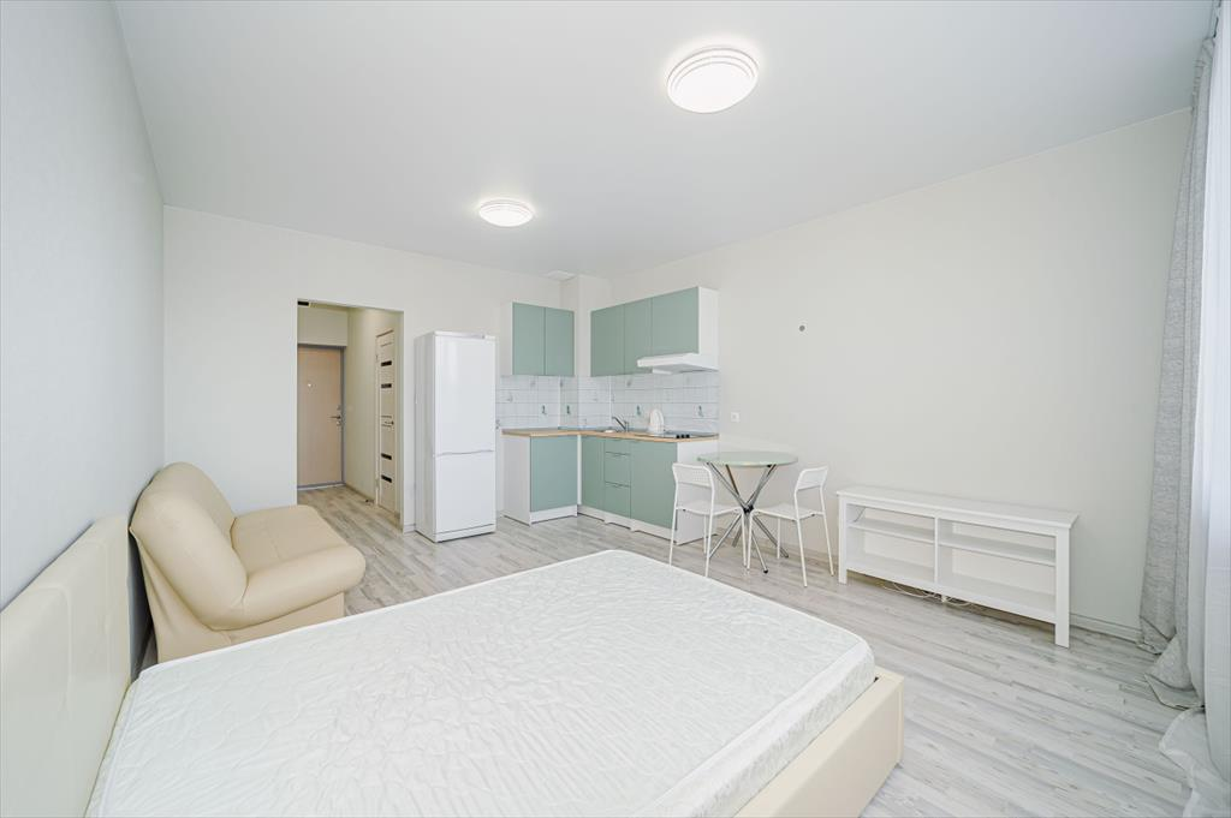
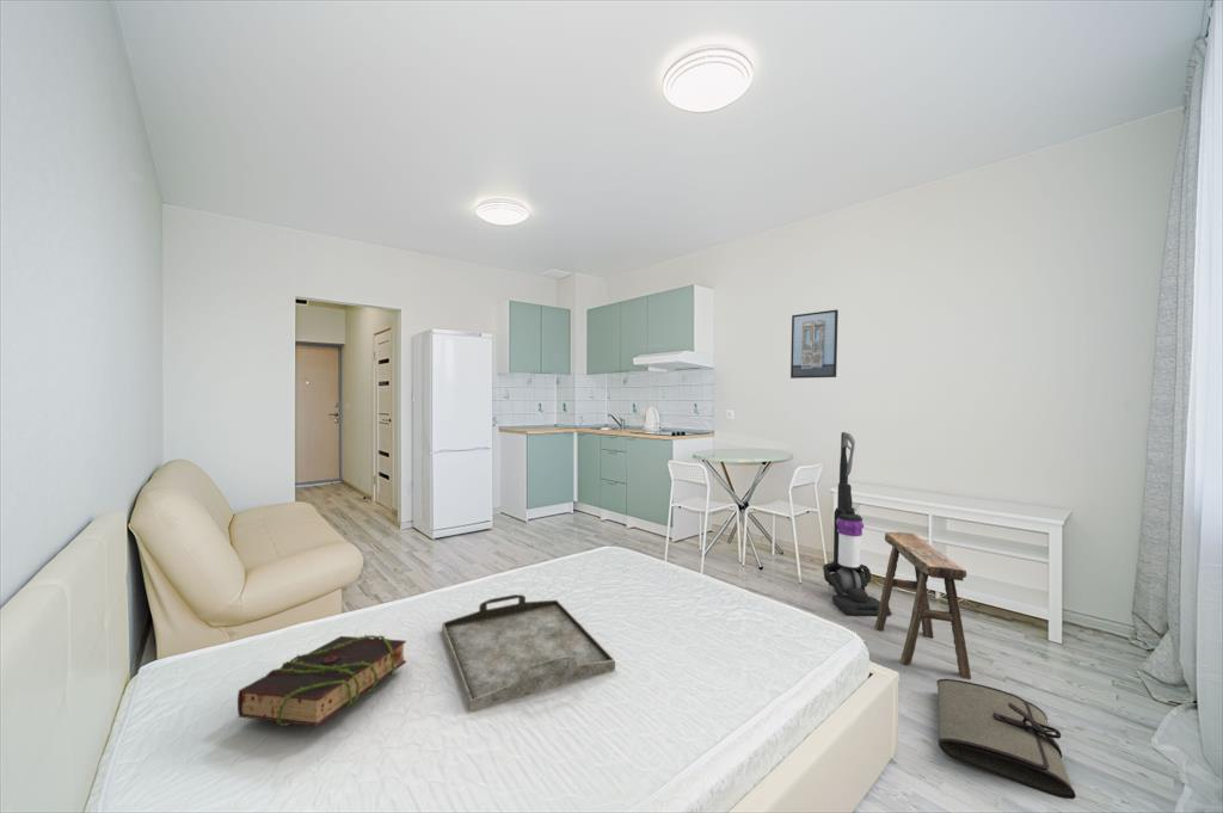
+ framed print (813, 345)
+ tool roll (996, 720)
+ book (330, 673)
+ serving tray (522, 636)
+ vacuum cleaner (853, 517)
+ stool (920, 598)
